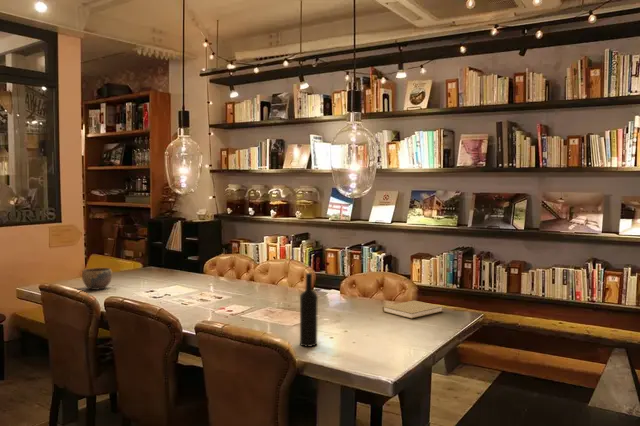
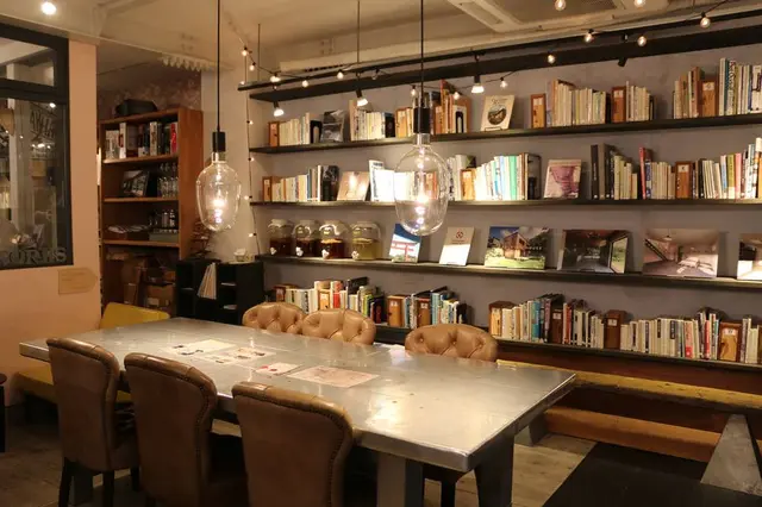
- wine bottle (308, 308)
- book (412, 308)
- bowl (97, 278)
